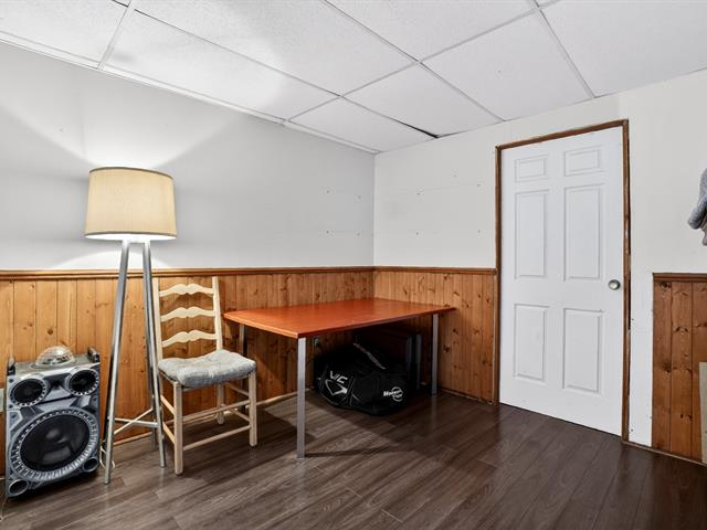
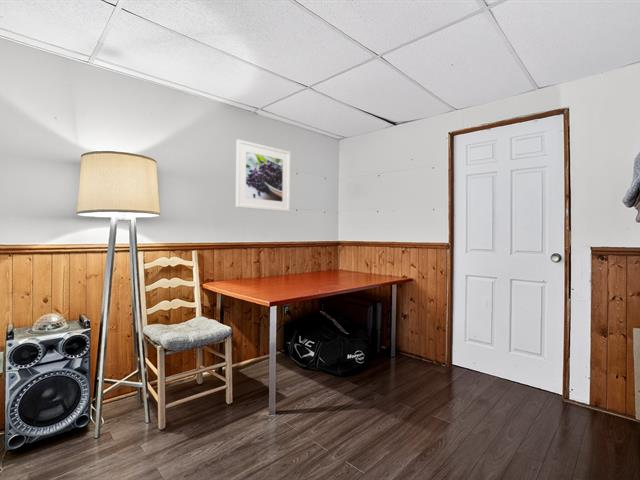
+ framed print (264, 177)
